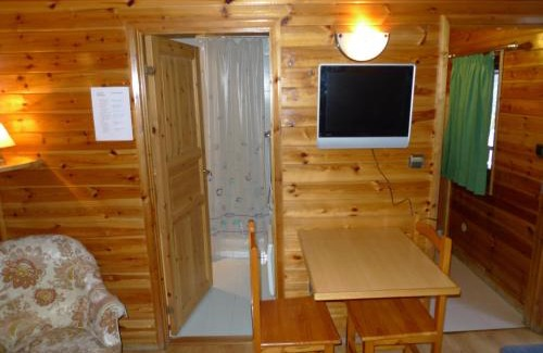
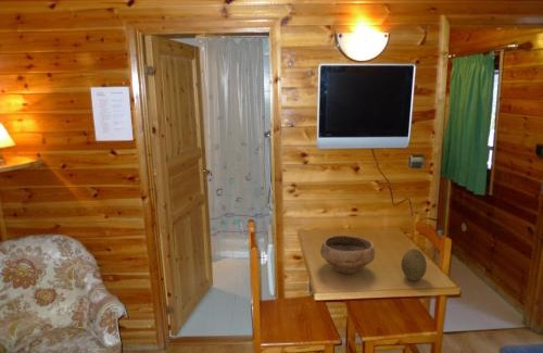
+ fruit (414, 264)
+ bowl (346, 255)
